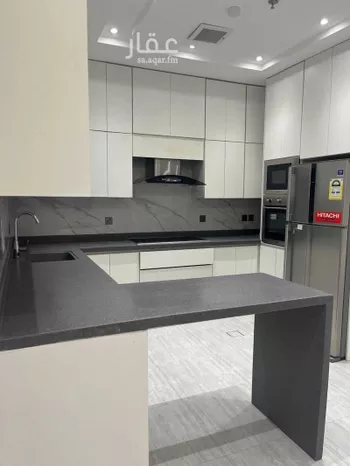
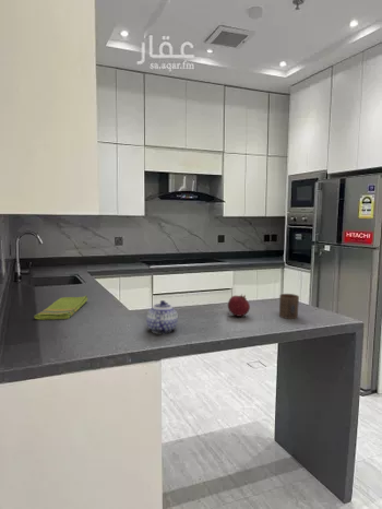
+ cup (288, 306)
+ dish towel (63, 306)
+ fruit (238, 305)
+ teapot (162, 316)
